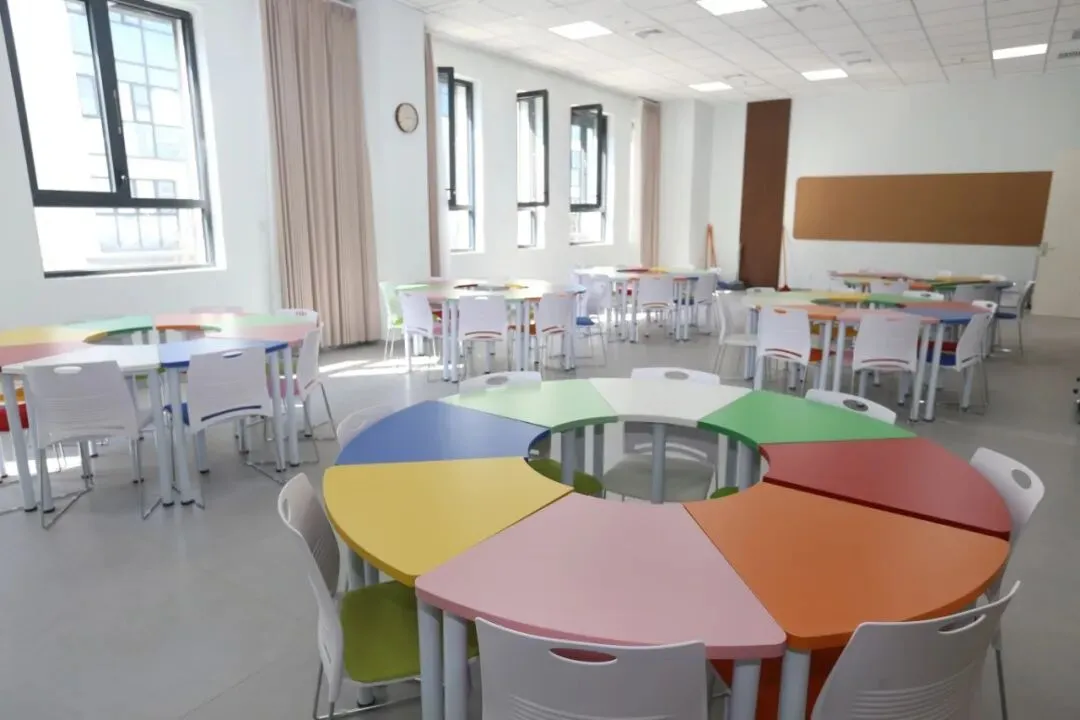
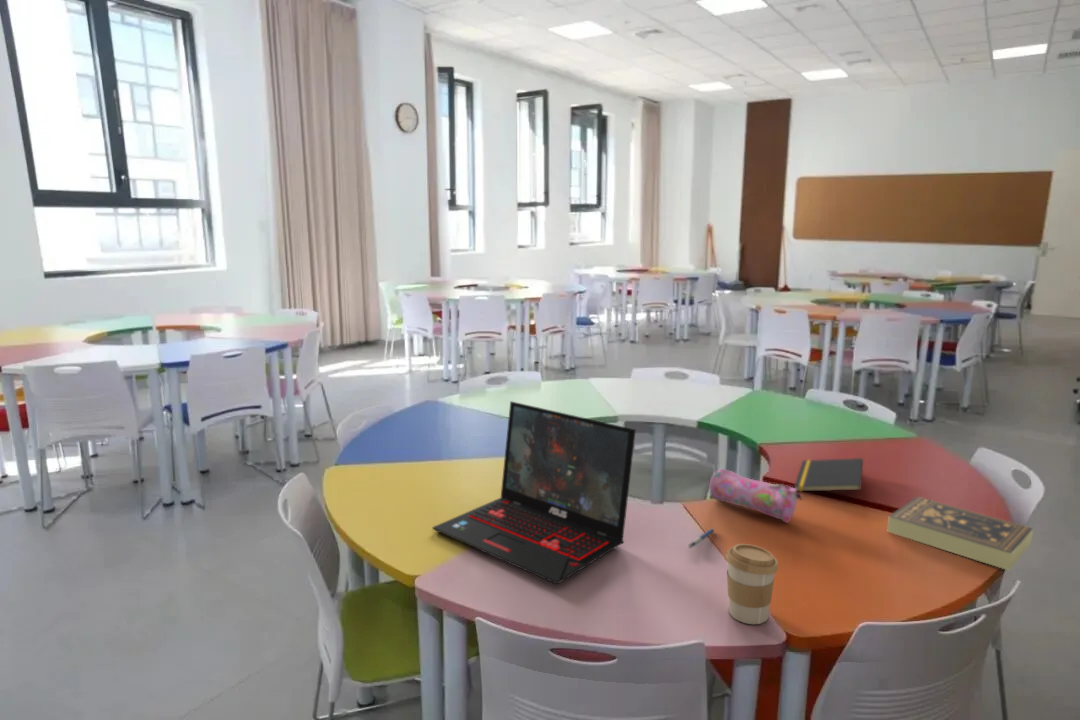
+ coffee cup (750, 582)
+ notepad (829, 474)
+ book (959, 529)
+ laptop (531, 482)
+ pen (702, 537)
+ pencil case (753, 493)
